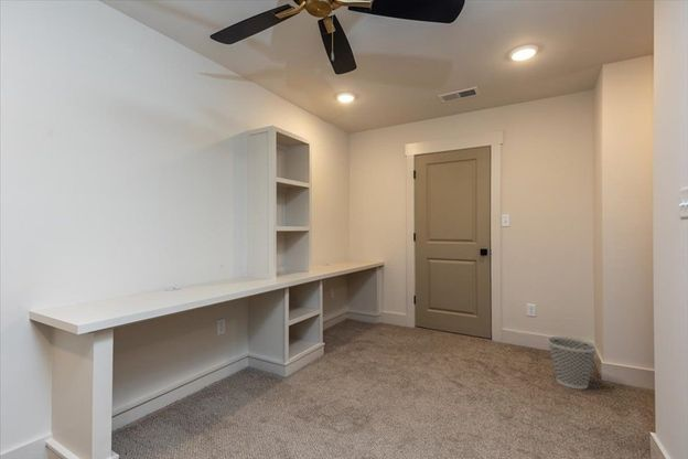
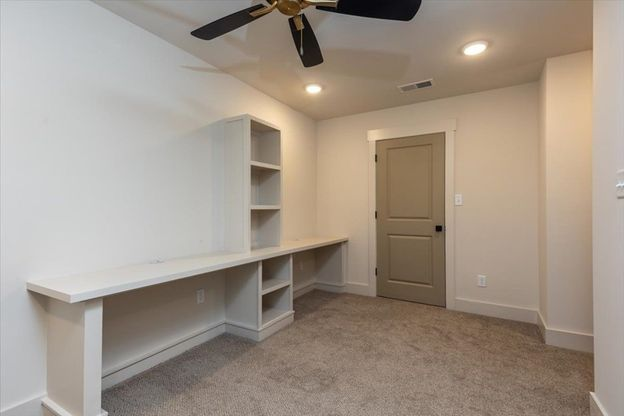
- wastebasket (571, 362)
